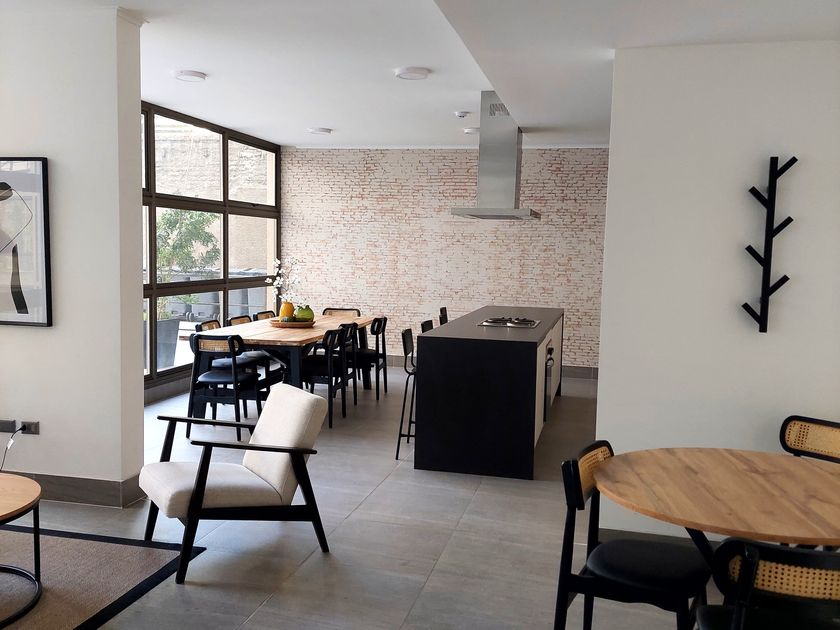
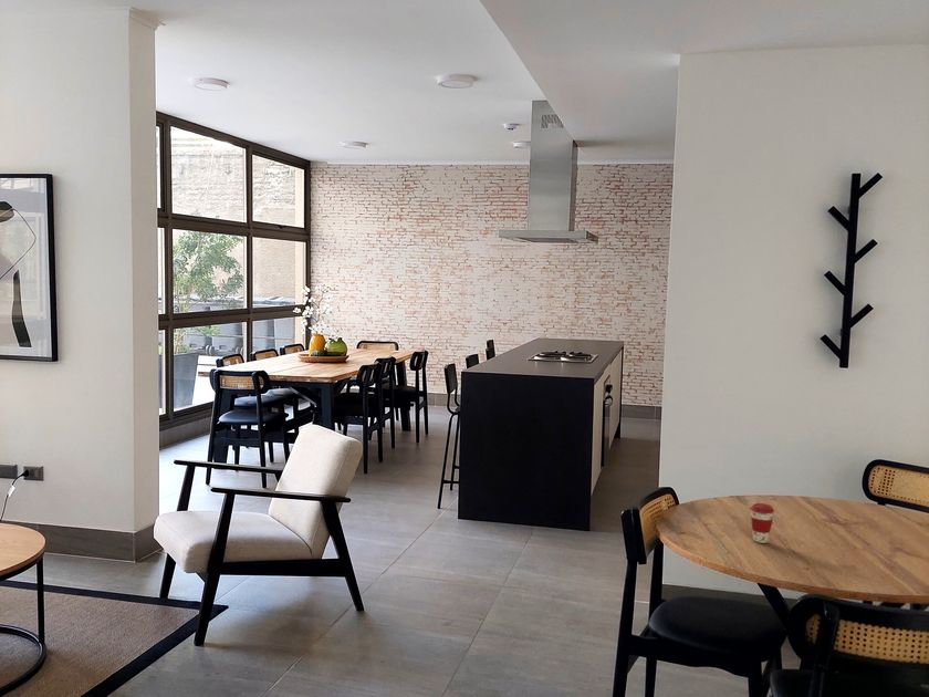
+ coffee cup (761, 523)
